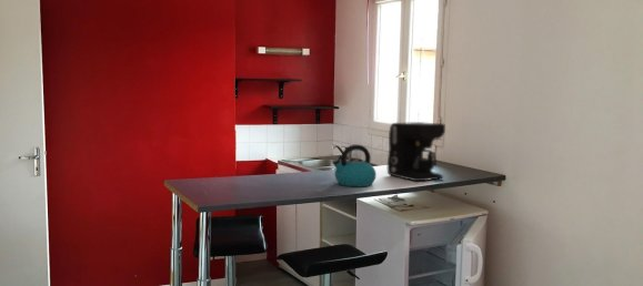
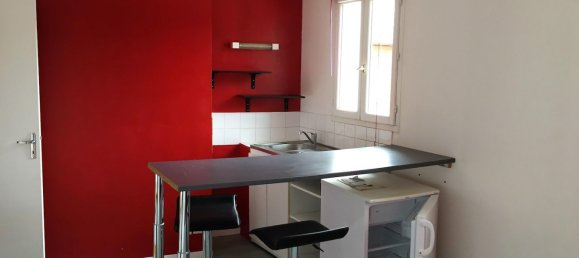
- coffee maker (416, 150)
- kettle (352, 164)
